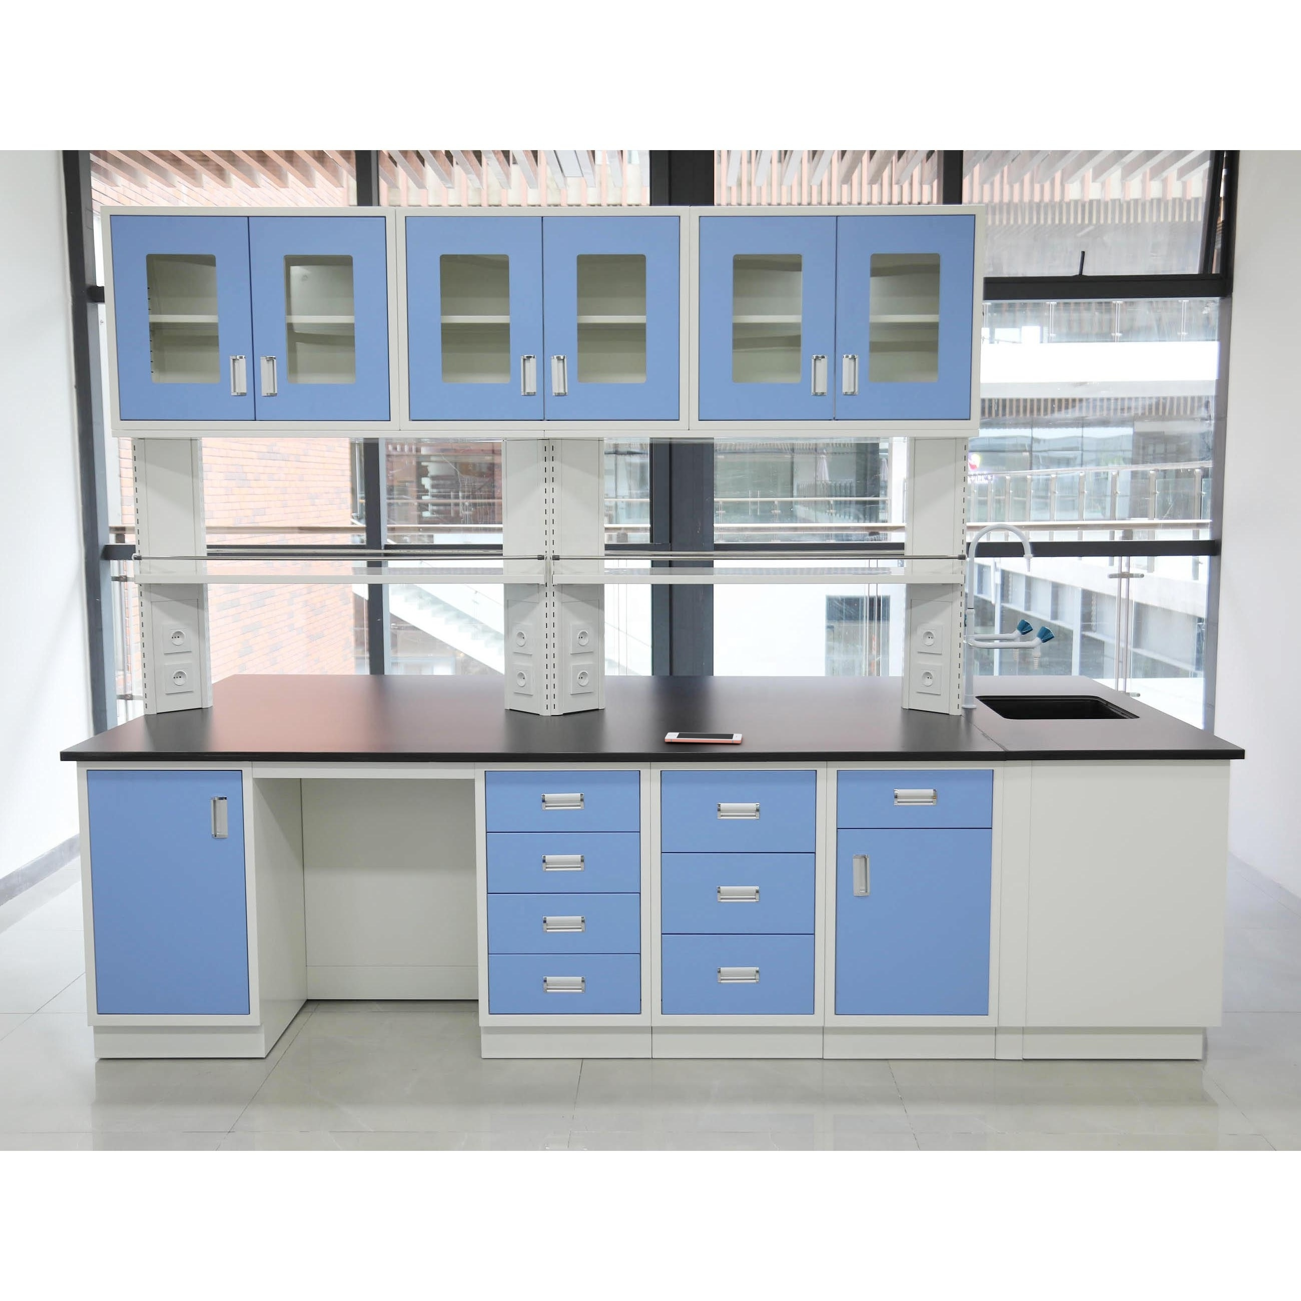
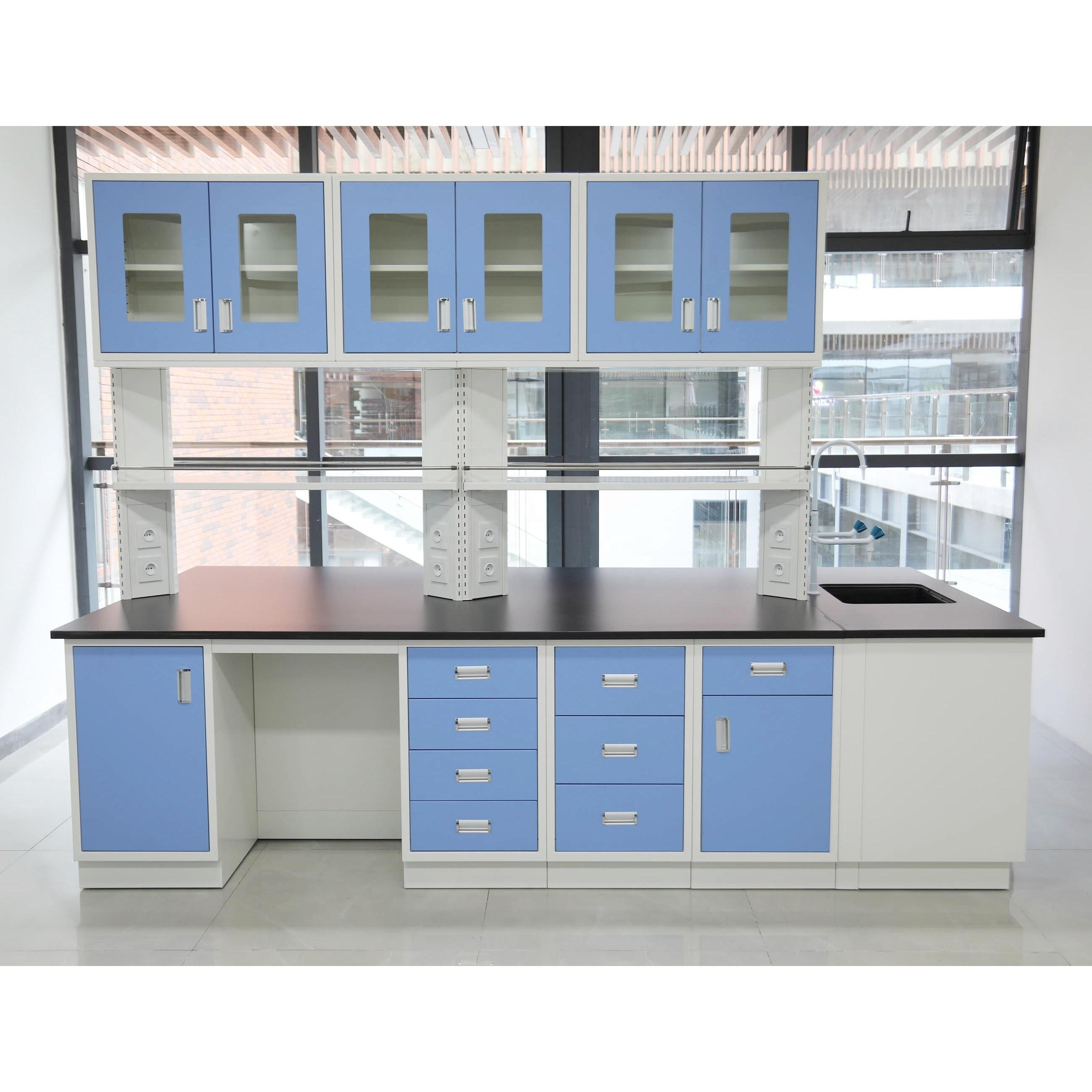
- cell phone (704, 737)
